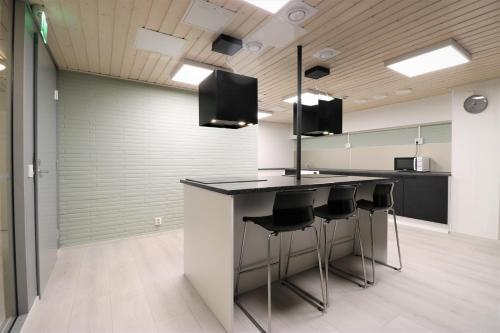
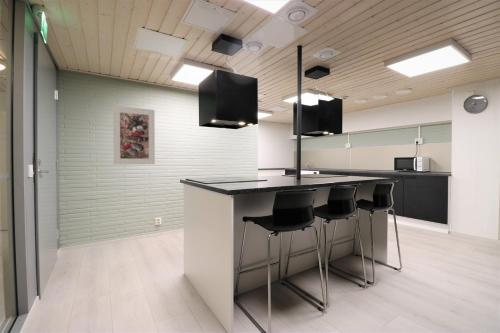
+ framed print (134, 136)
